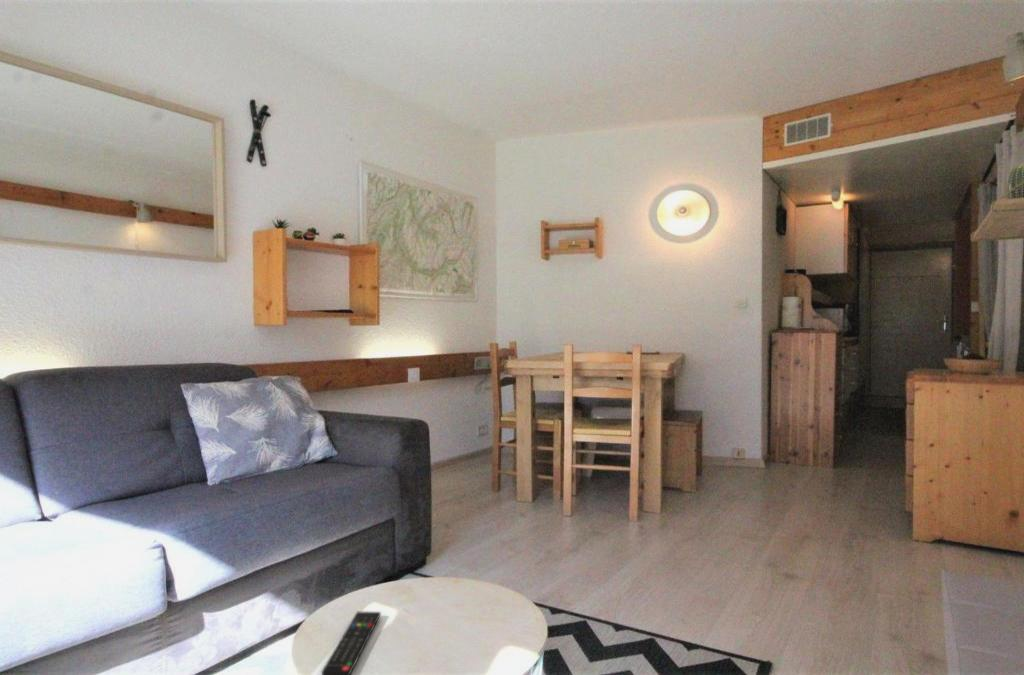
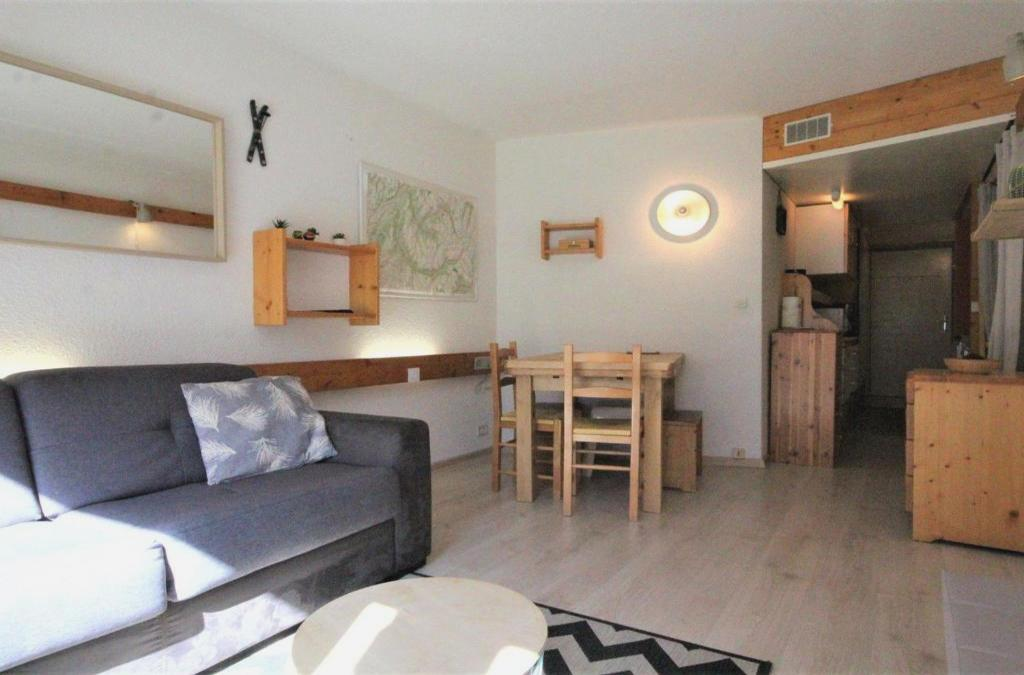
- remote control (353, 642)
